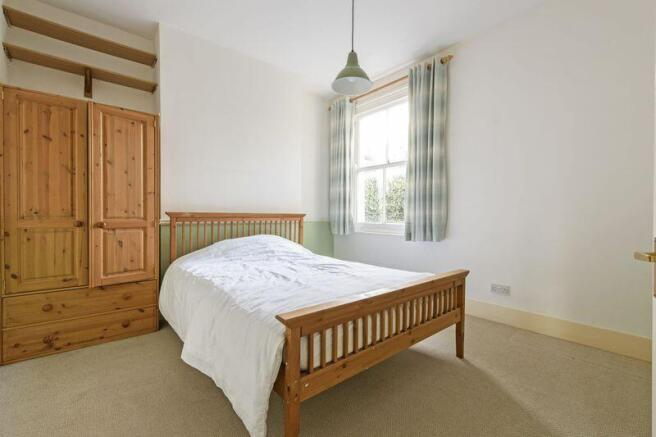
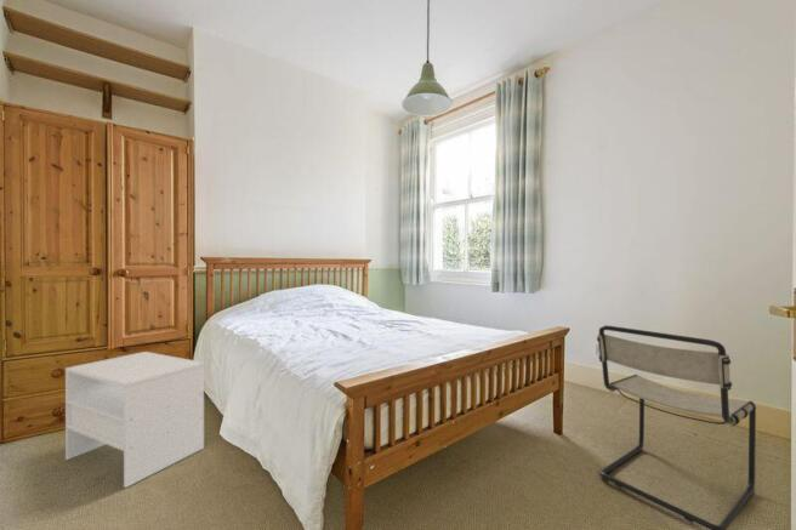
+ chair (673, 405)
+ nightstand (140, 408)
